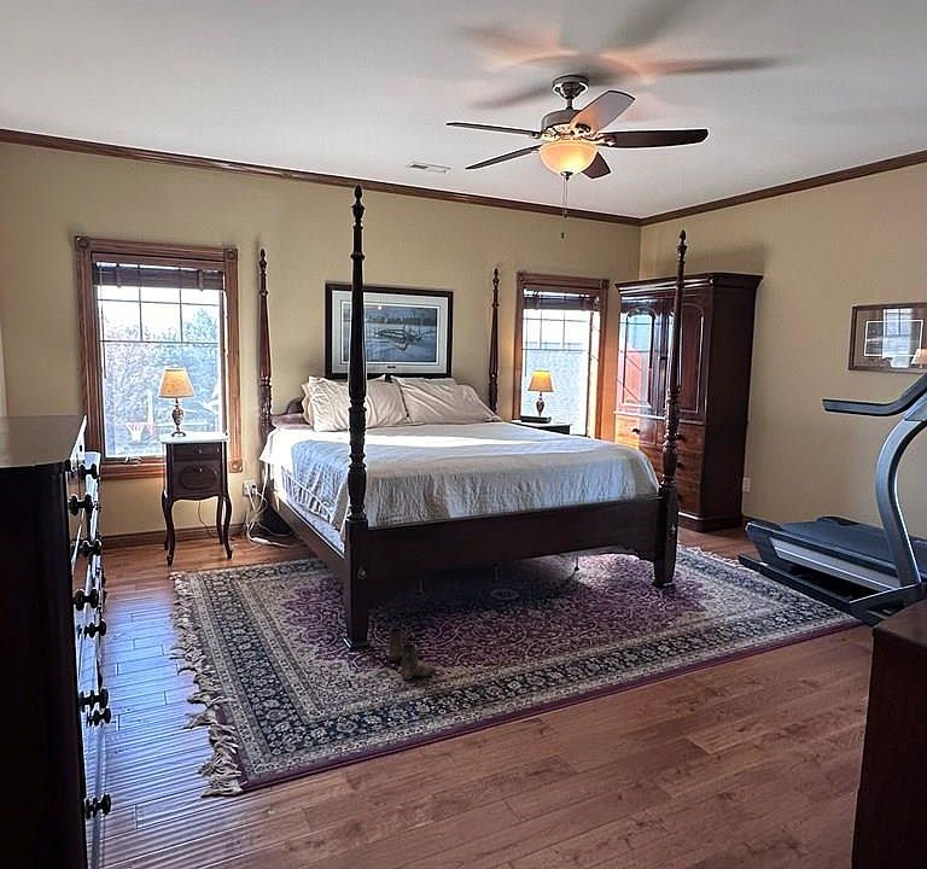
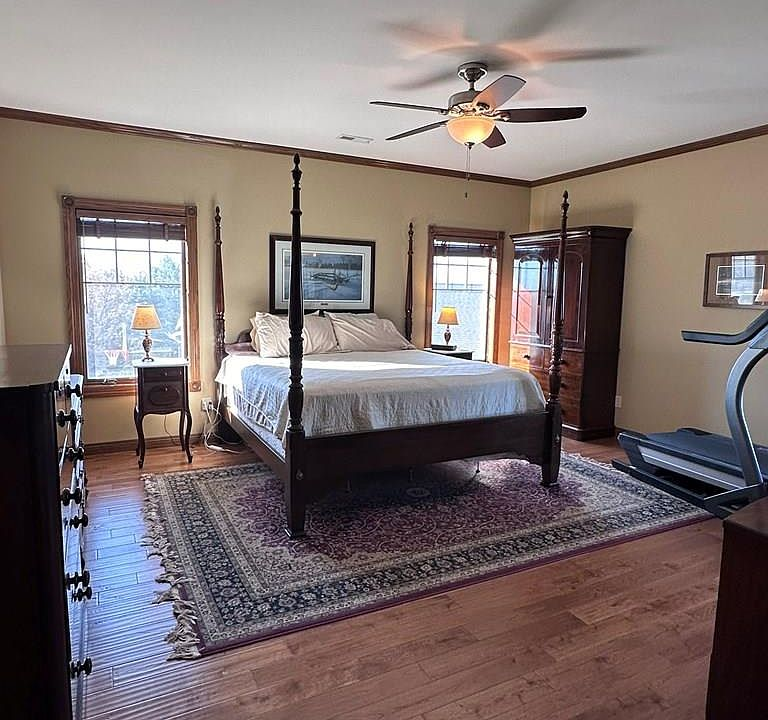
- boots (410, 651)
